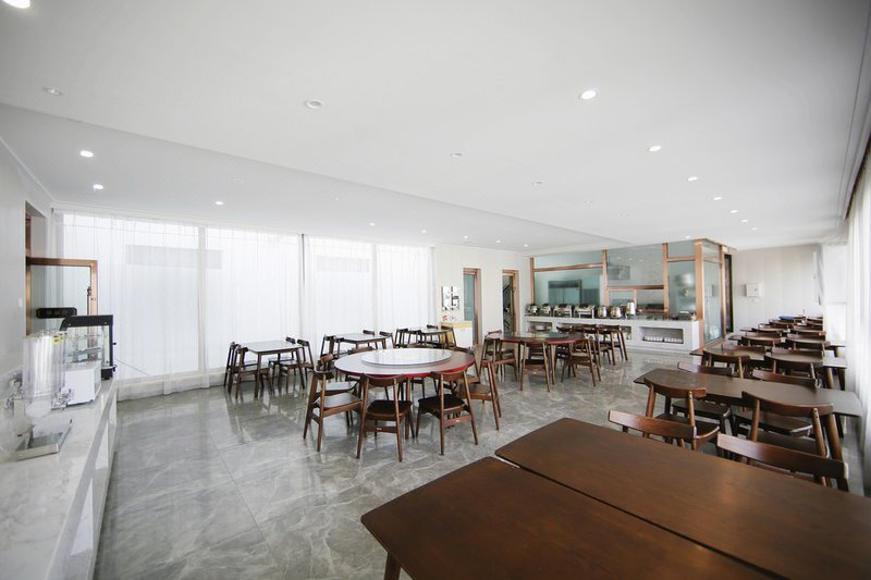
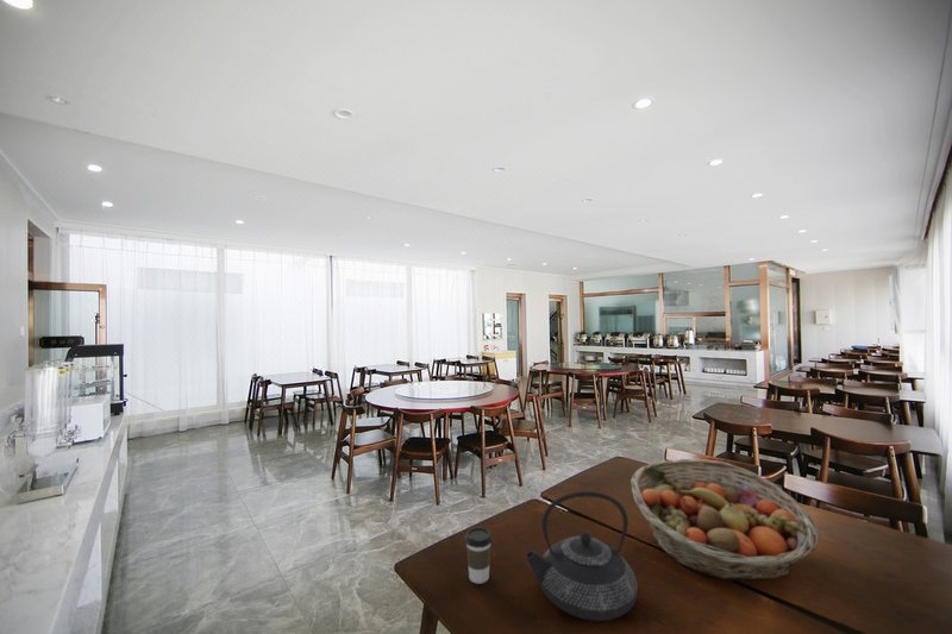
+ coffee cup (478, 554)
+ teapot (578, 544)
+ fruit basket (715, 514)
